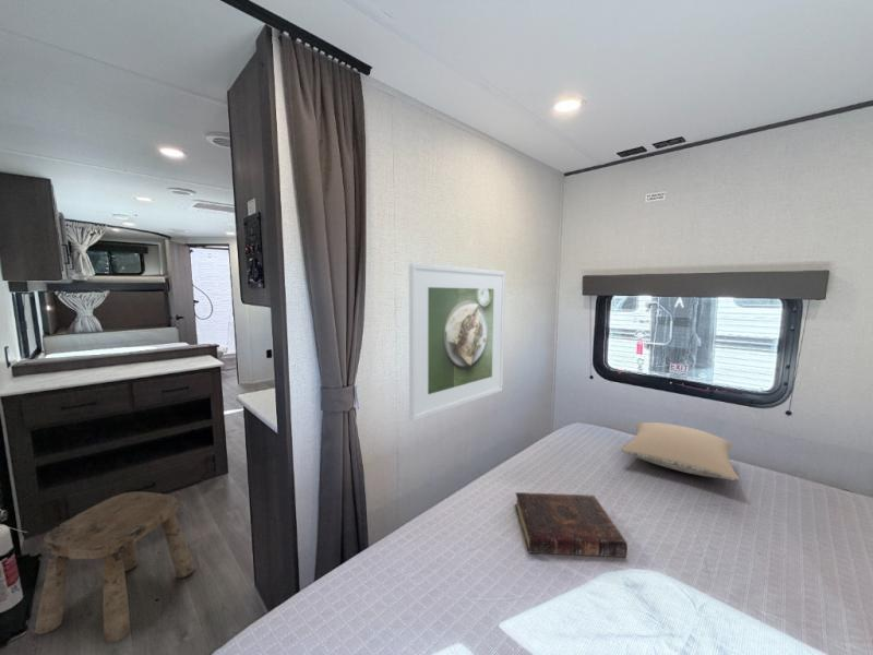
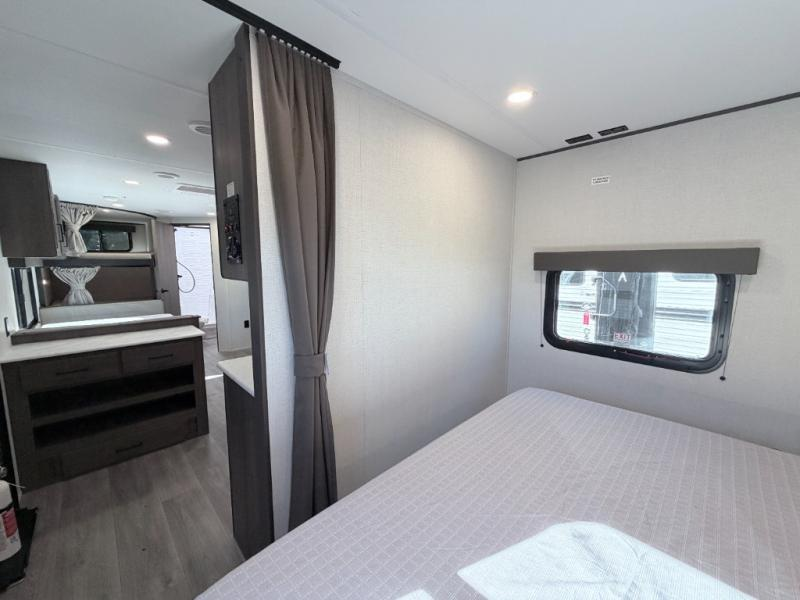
- pillow (678, 448)
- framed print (463, 336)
- stool (120, 557)
- book (564, 522)
